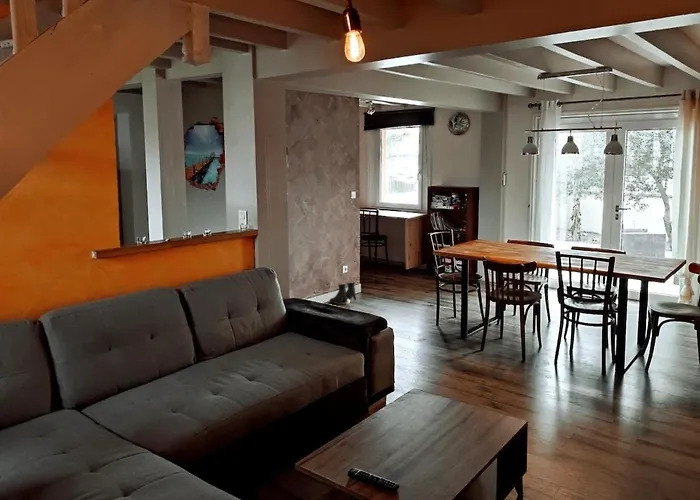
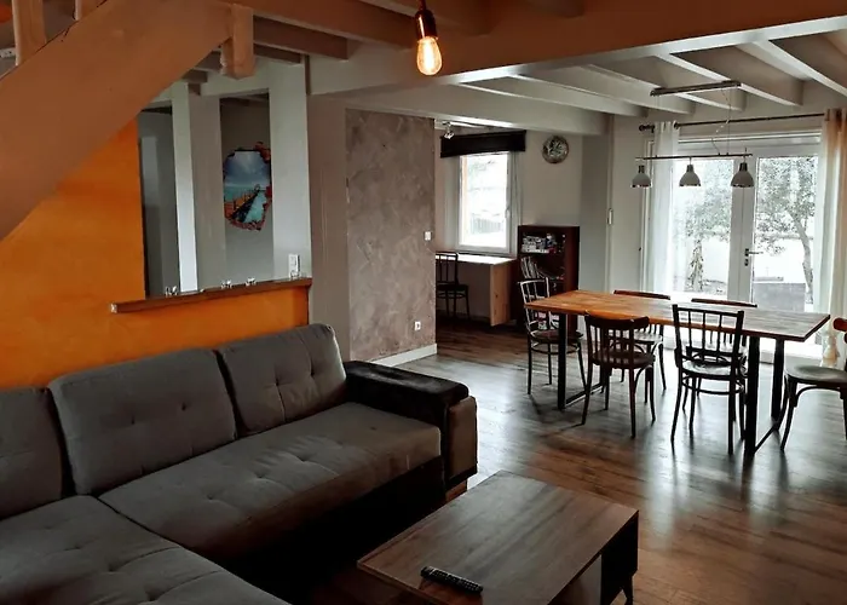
- boots (342, 292)
